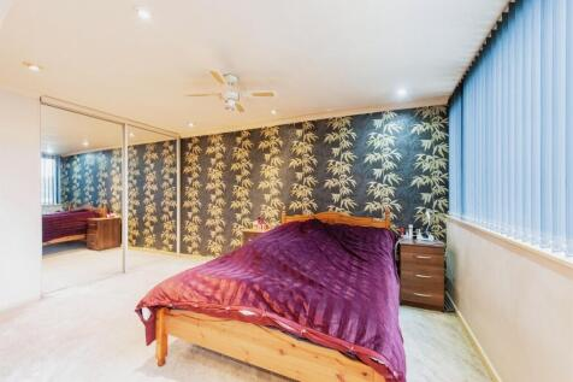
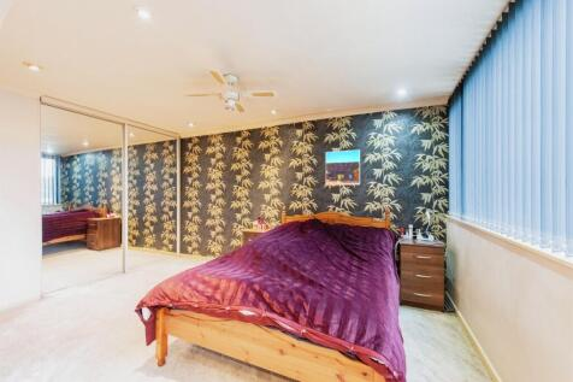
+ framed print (342, 168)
